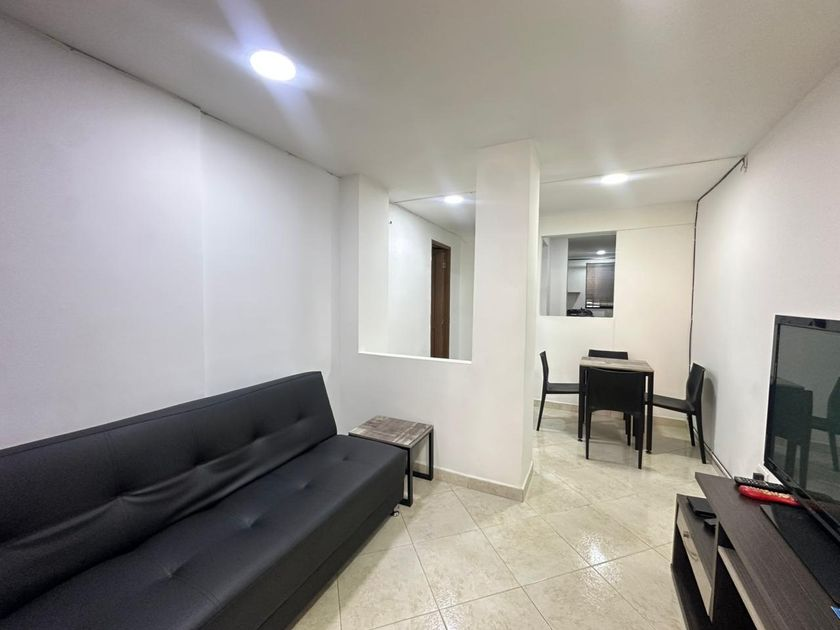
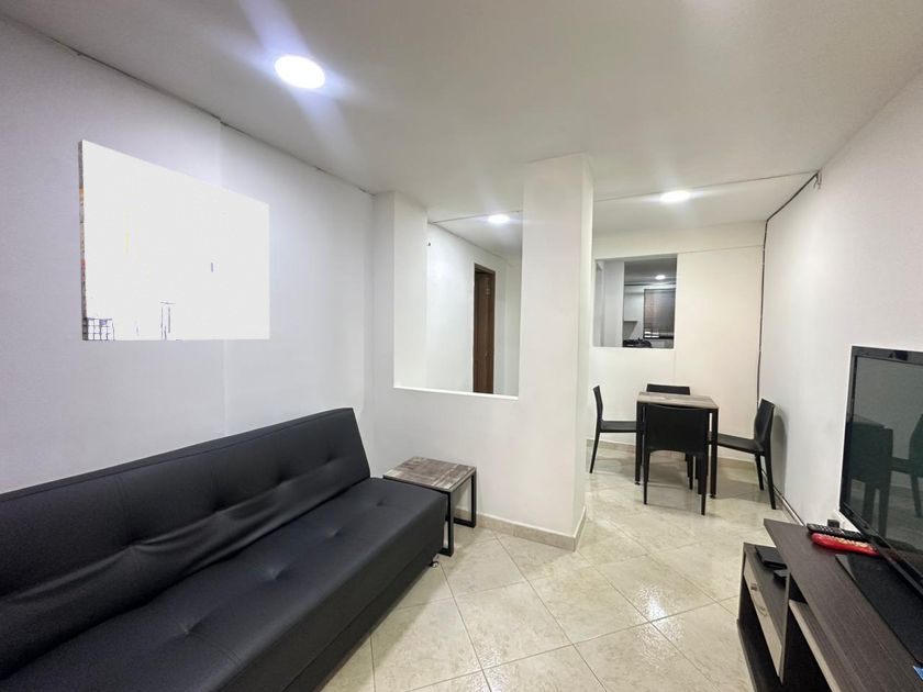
+ wall art (192, 259)
